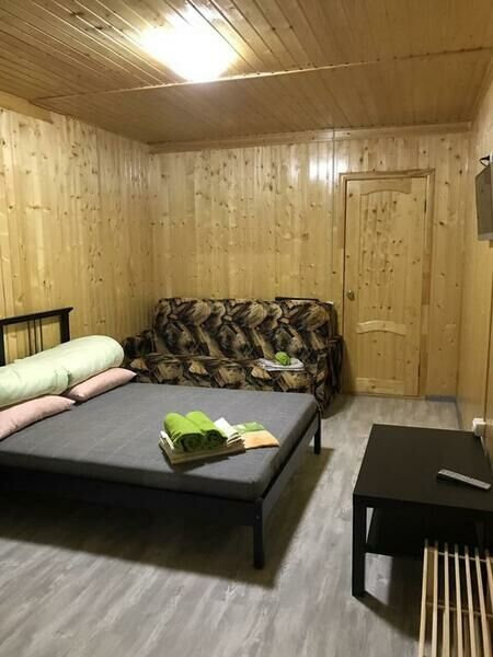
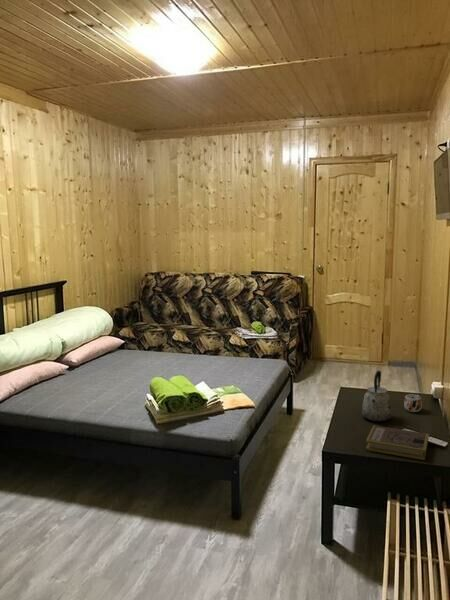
+ book (397, 441)
+ mug (412, 401)
+ kettle (376, 397)
